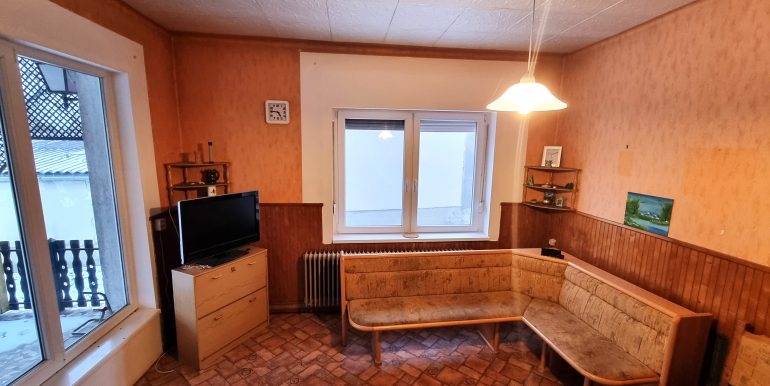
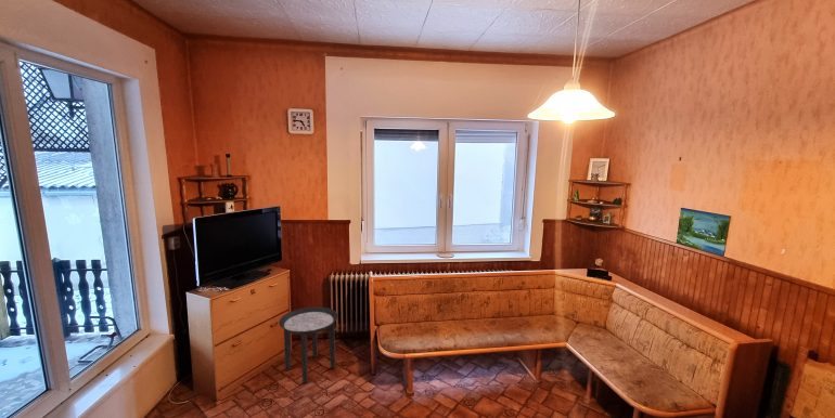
+ side table (312, 343)
